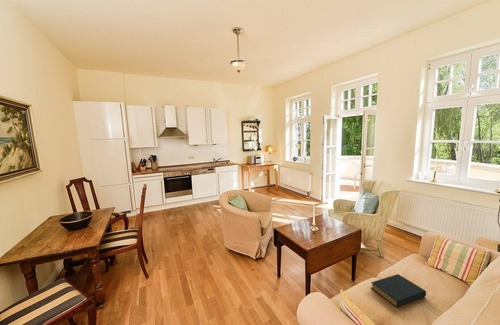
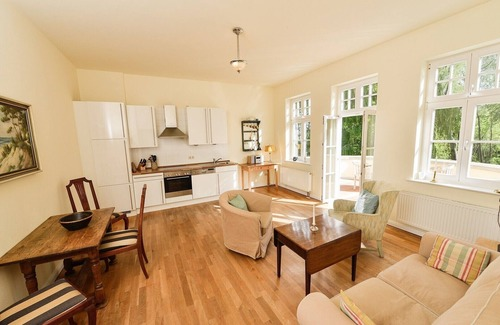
- hardback book (397, 289)
